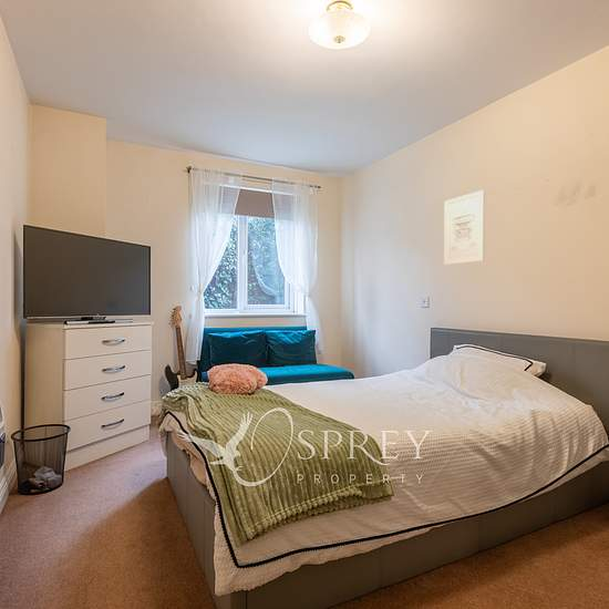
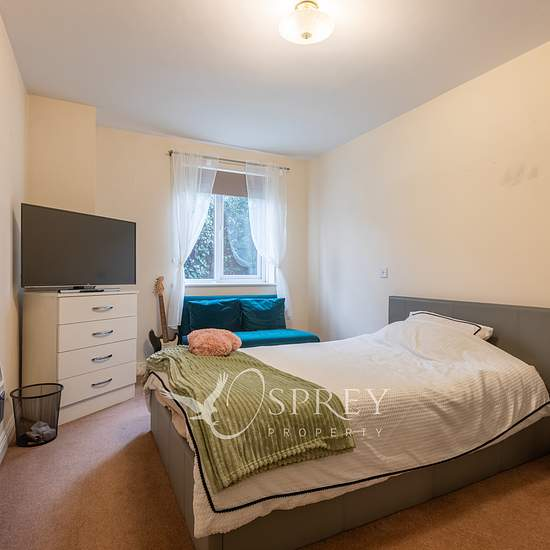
- wall art (463, 229)
